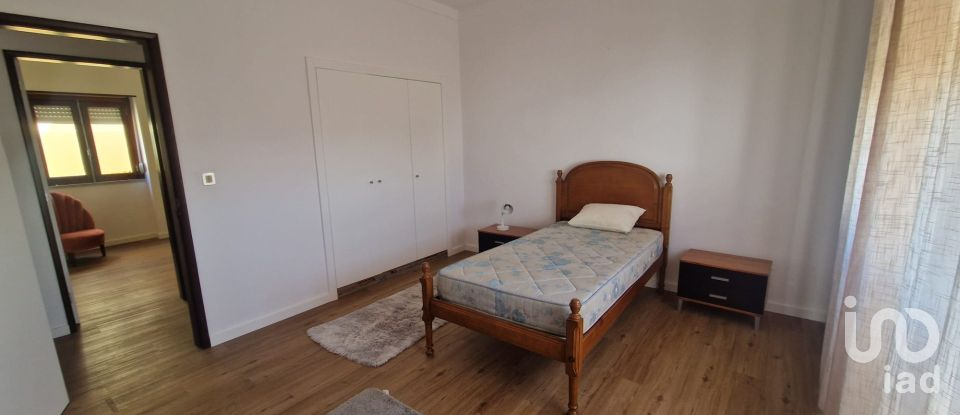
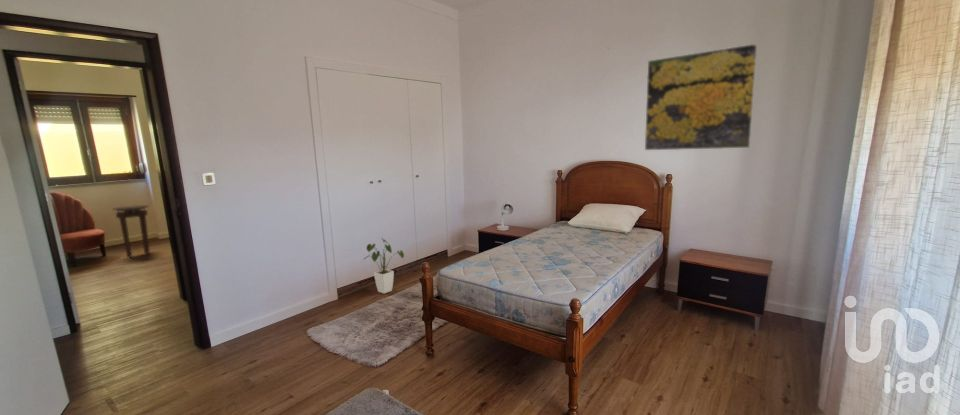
+ house plant (386, 266)
+ stool (141, 231)
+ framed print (696, 101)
